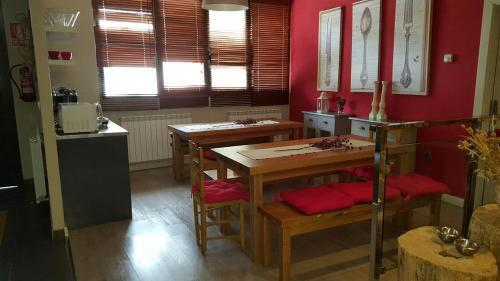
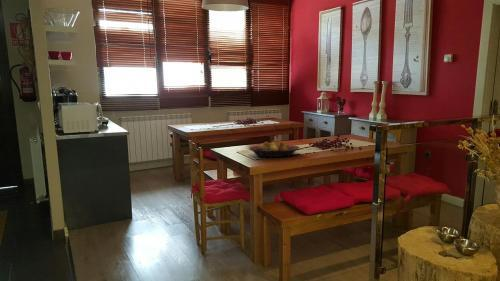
+ fruit bowl (274, 148)
